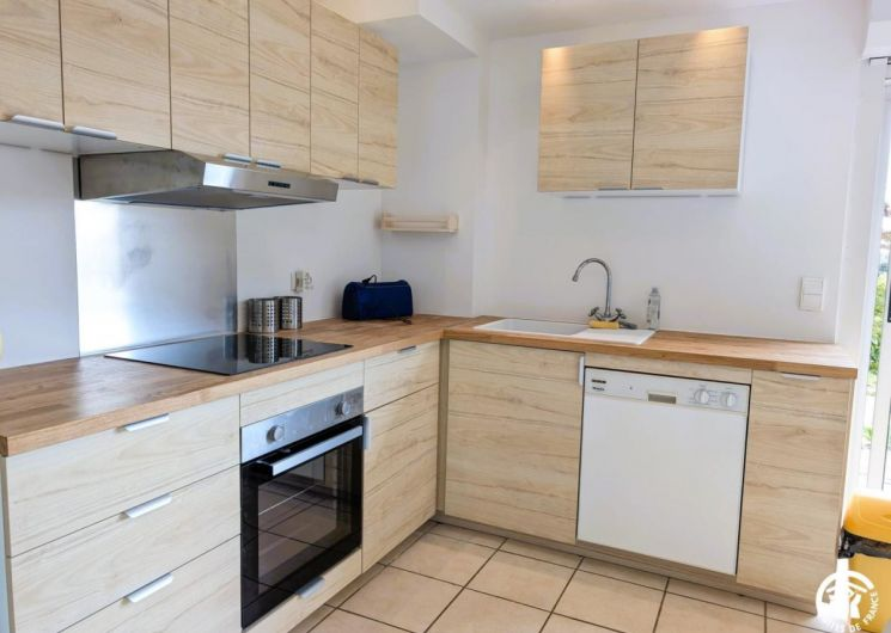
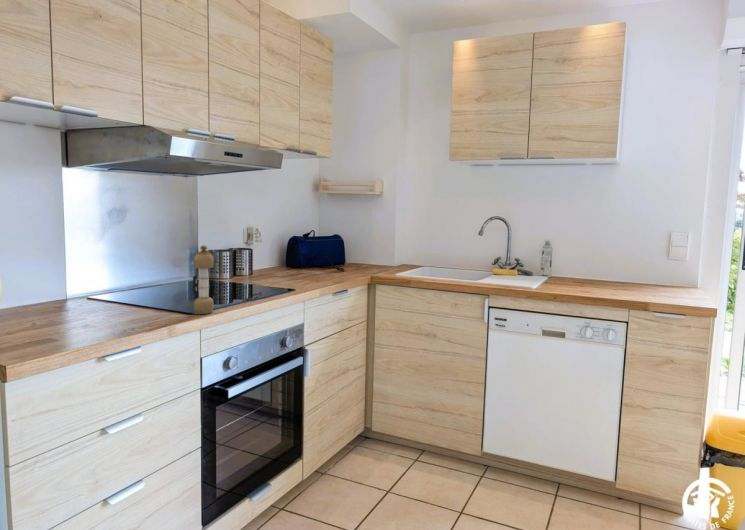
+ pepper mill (202, 279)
